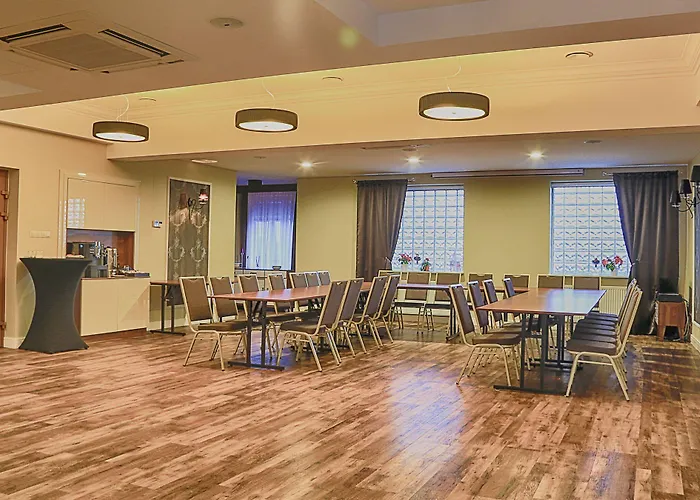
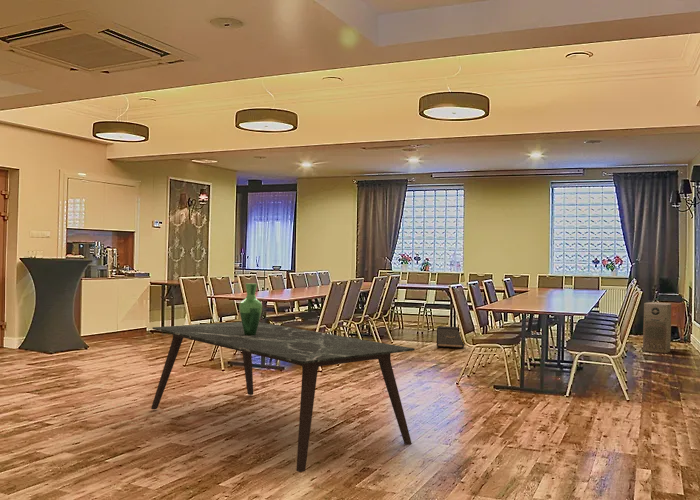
+ speaker (450, 337)
+ vase (250, 308)
+ air purifier (658, 326)
+ dining table (252, 381)
